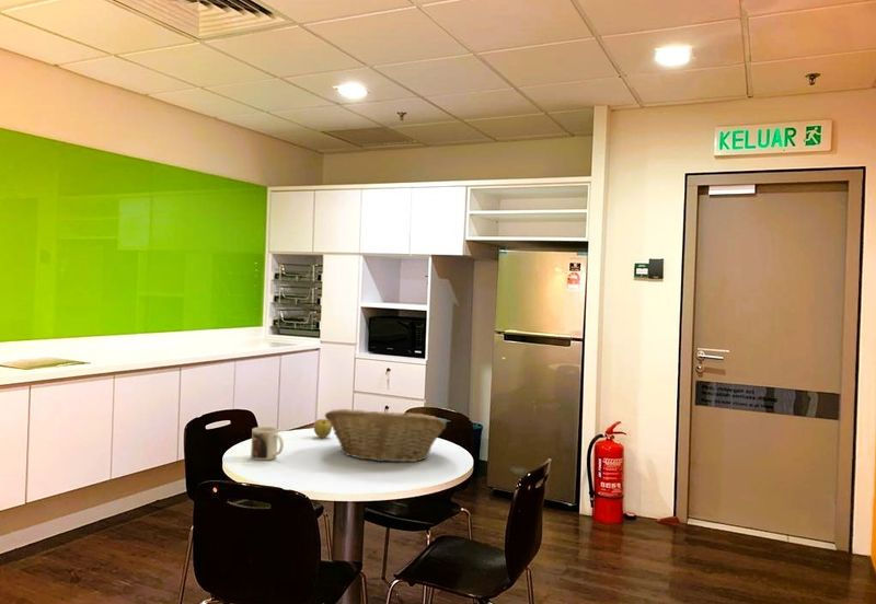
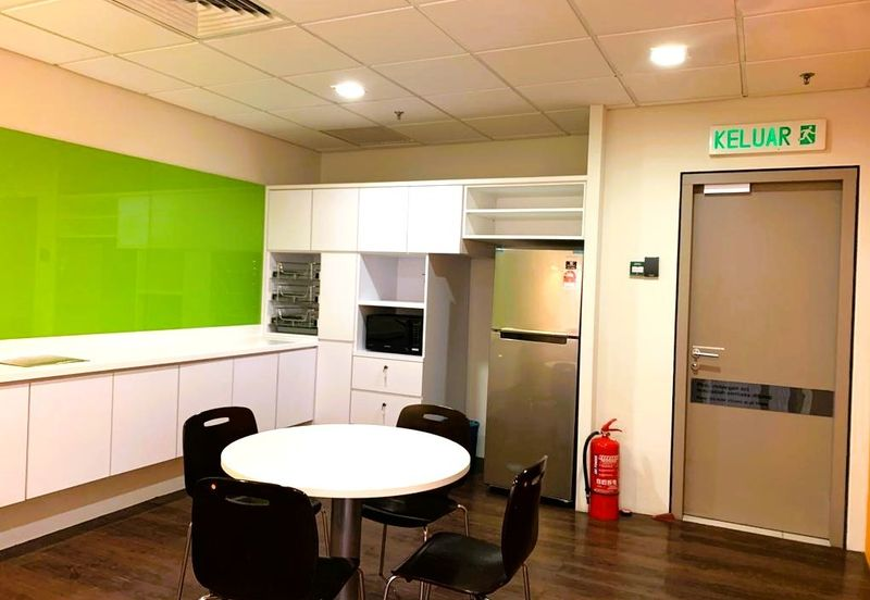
- apple (322, 428)
- mug (266, 443)
- fruit basket (384, 429)
